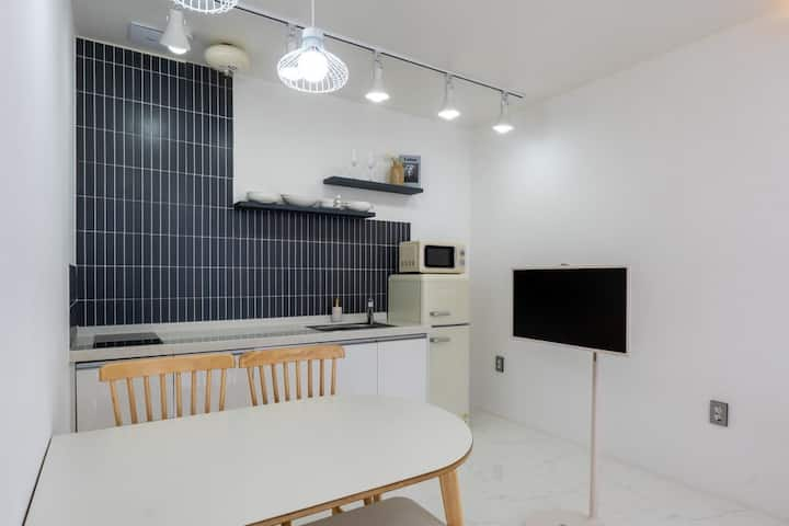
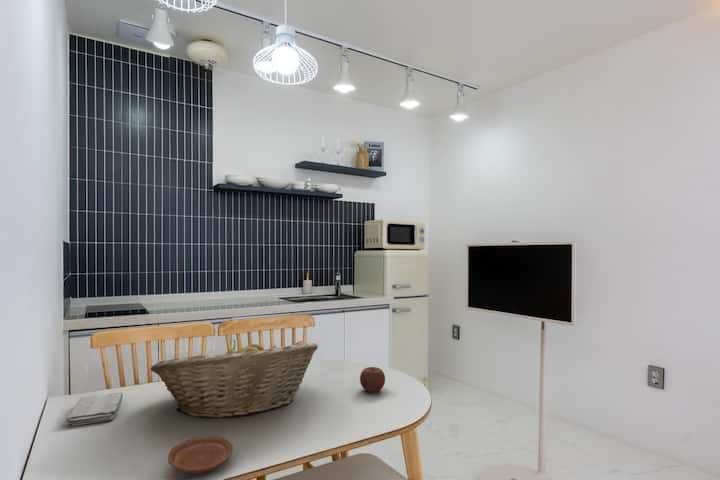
+ apple (372, 378)
+ washcloth (96, 407)
+ plate (201, 457)
+ fruit basket (239, 369)
